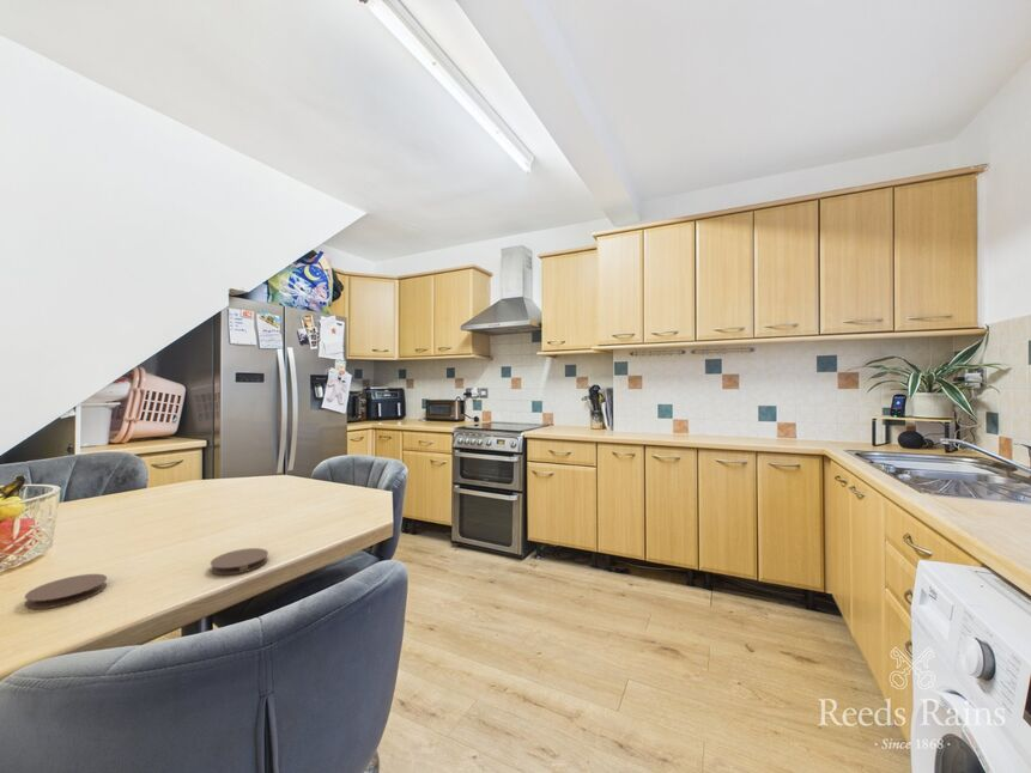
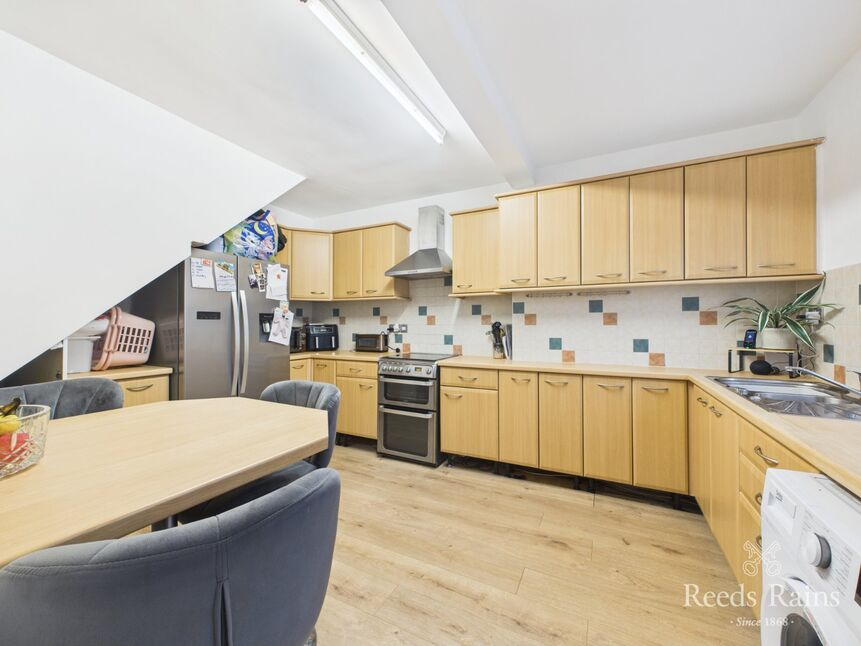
- coaster (239, 560)
- coaster (67, 590)
